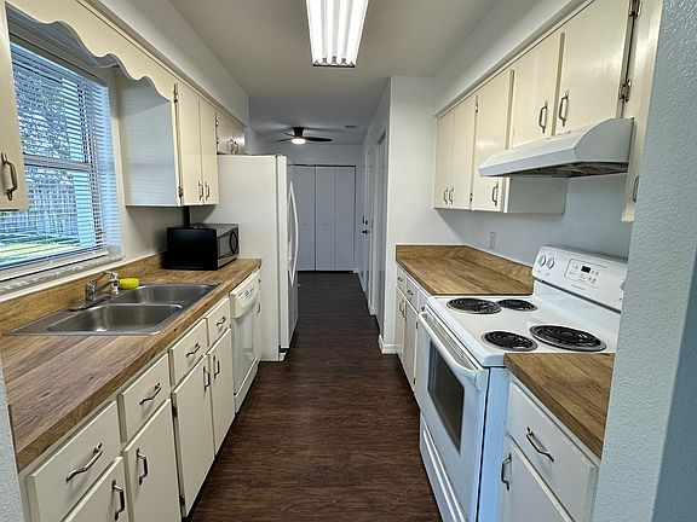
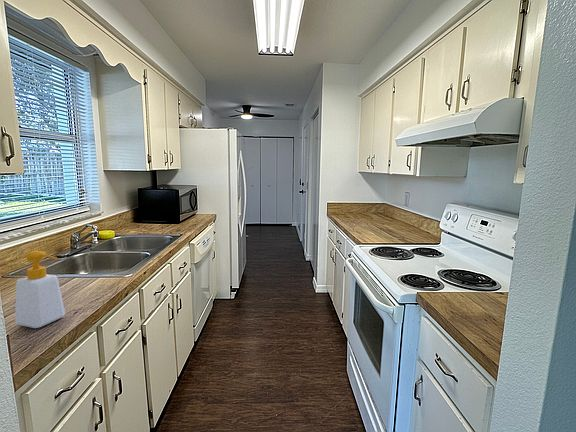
+ soap bottle (43, 287)
